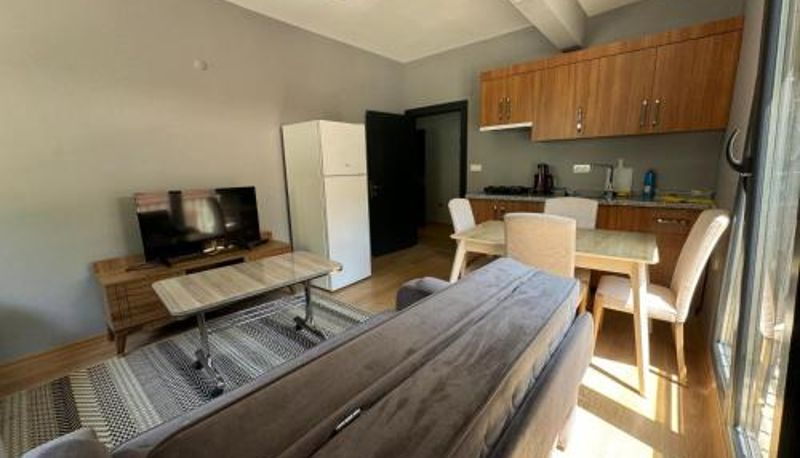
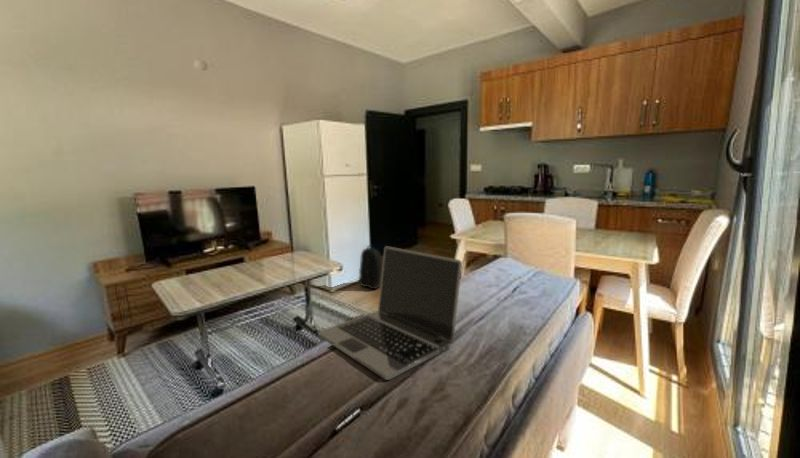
+ laptop (386, 300)
+ backpack (371, 265)
